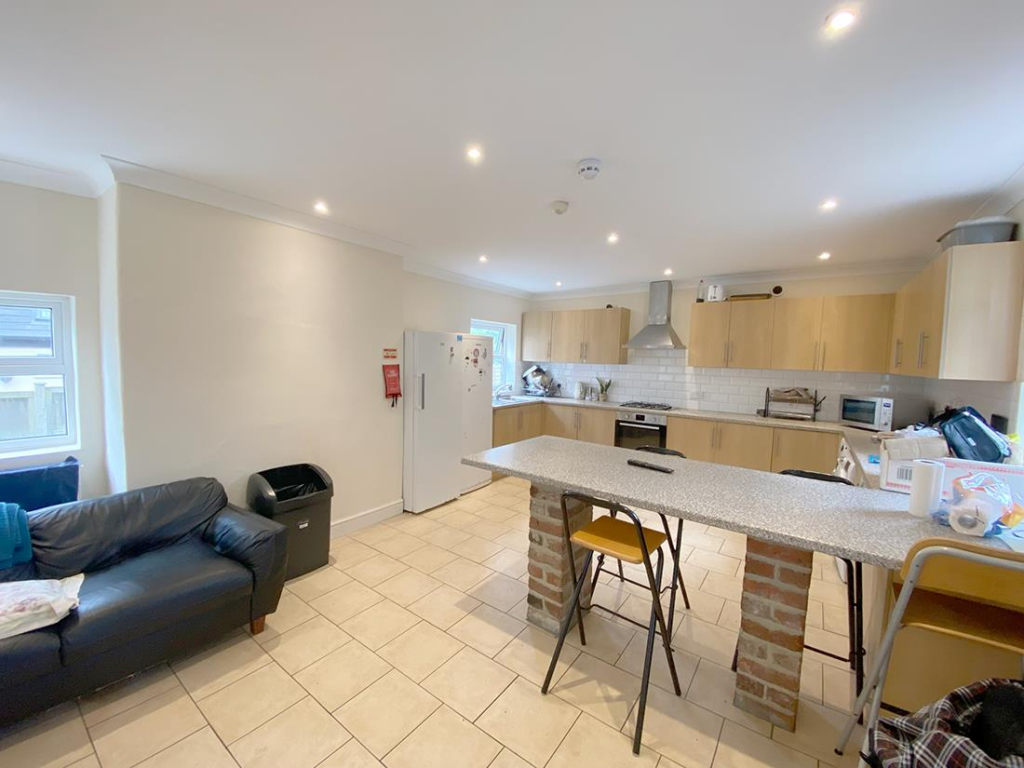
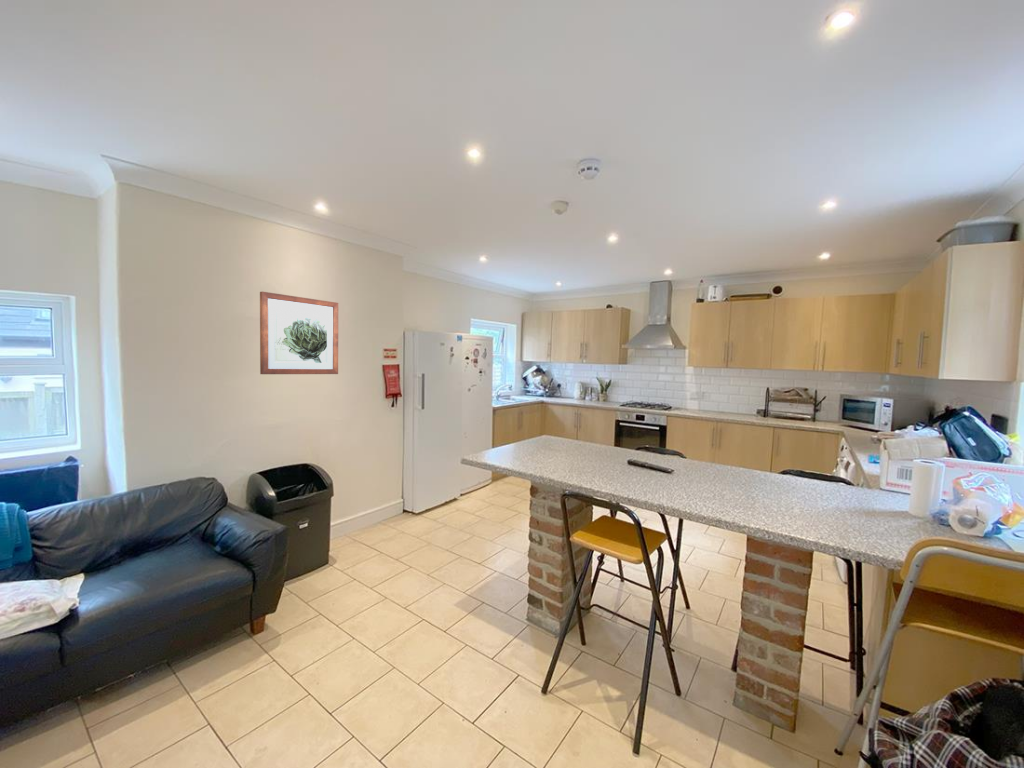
+ wall art (301, 336)
